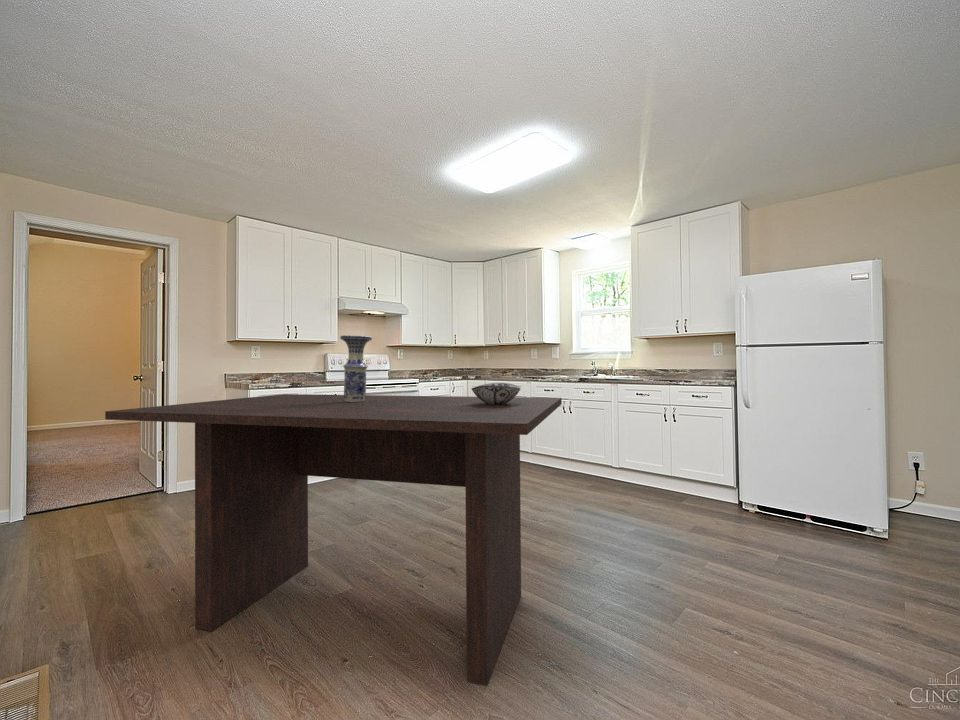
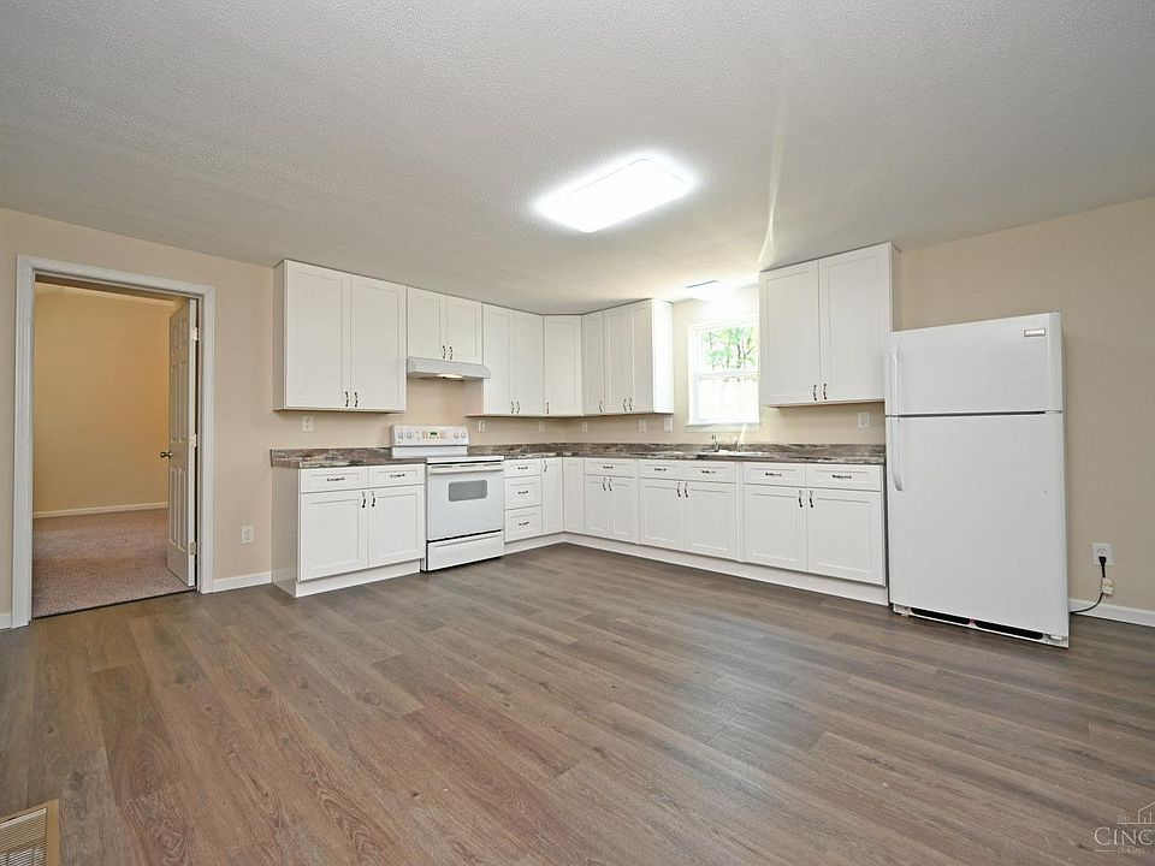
- dining table (362, 479)
- decorative bowl (496, 393)
- vase (356, 368)
